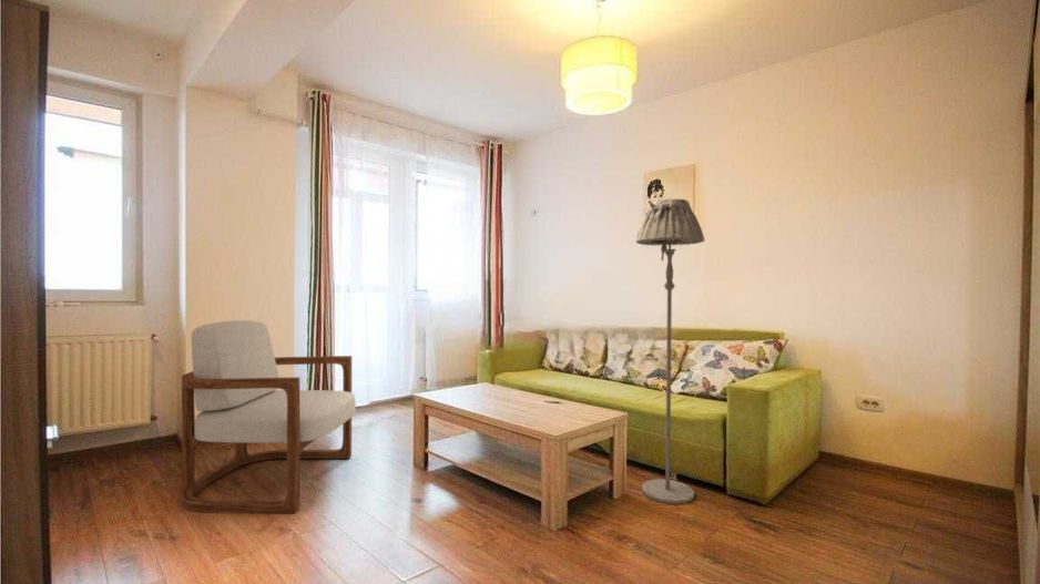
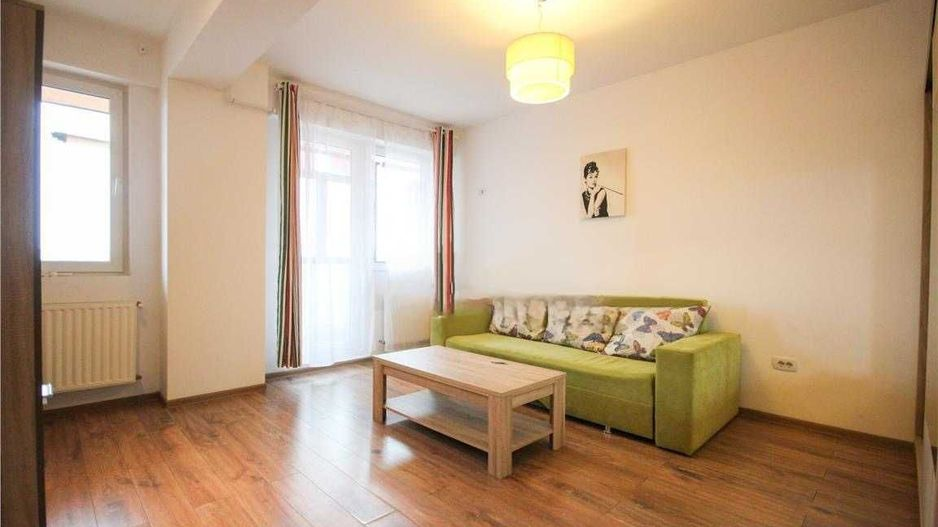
- armchair (275, 401)
- floor lamp (669, 347)
